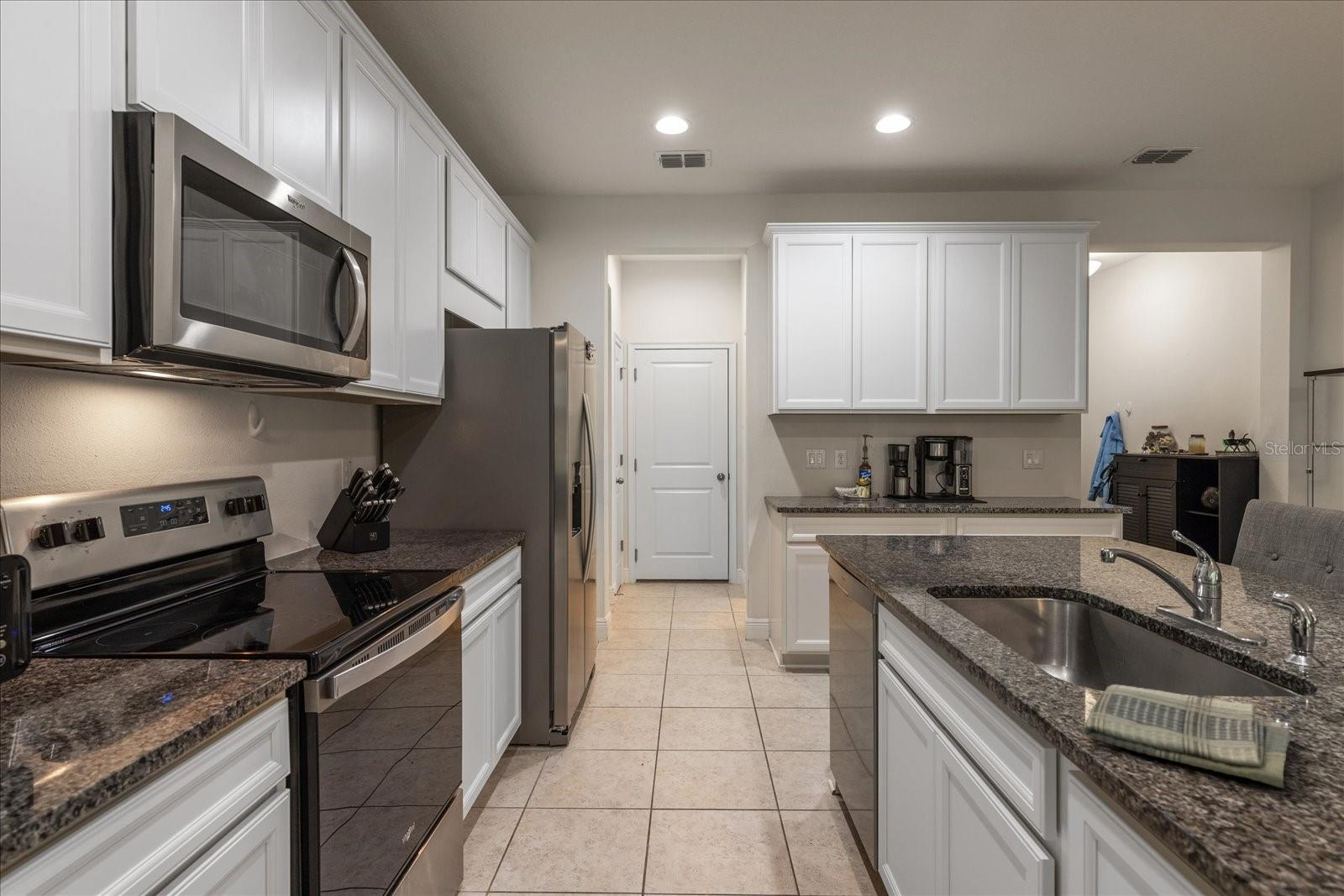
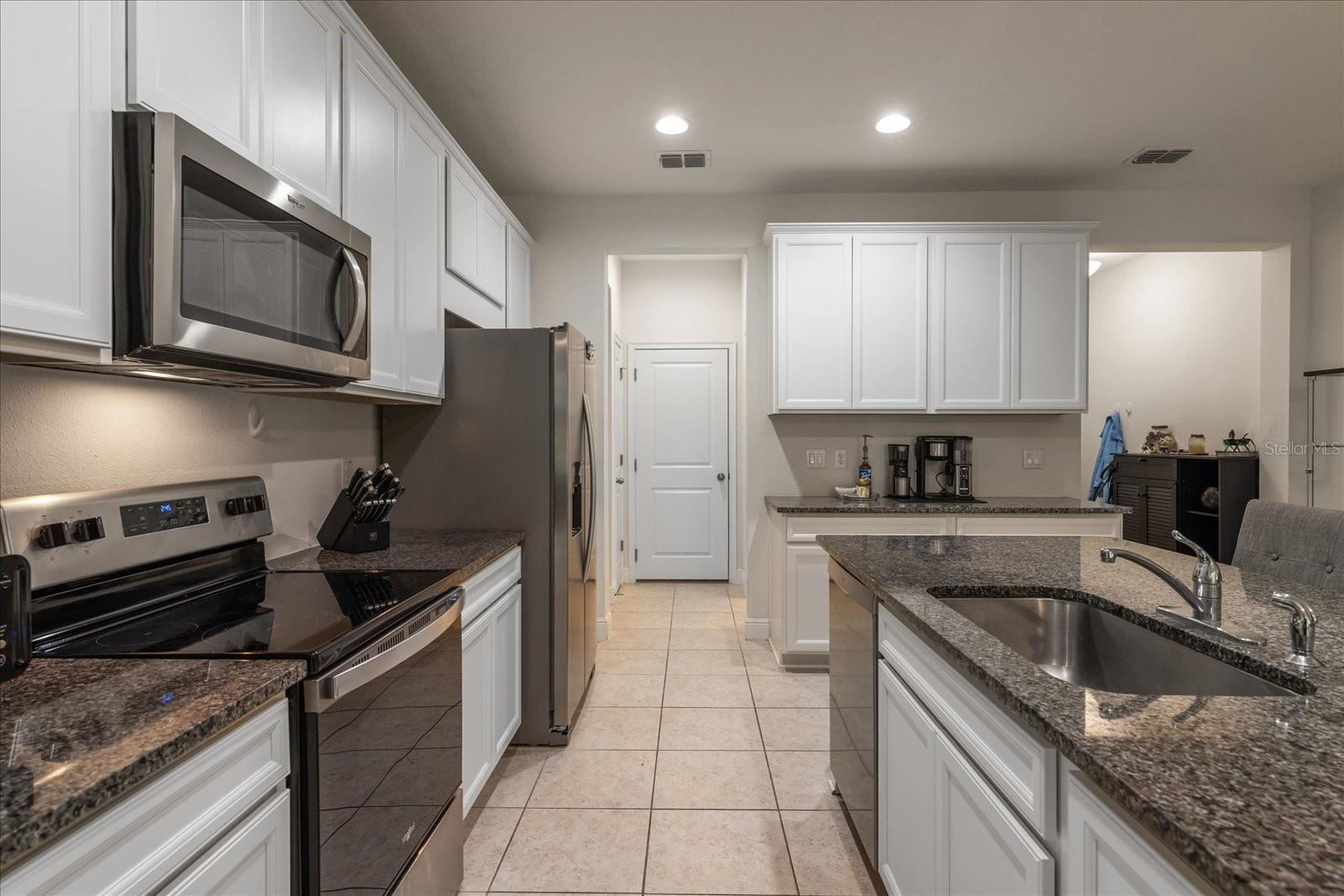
- dish towel (1184, 724)
